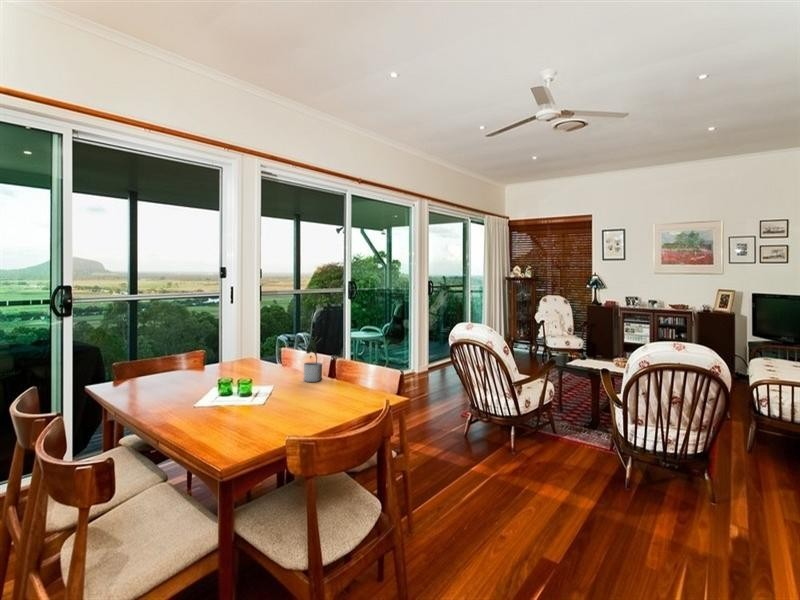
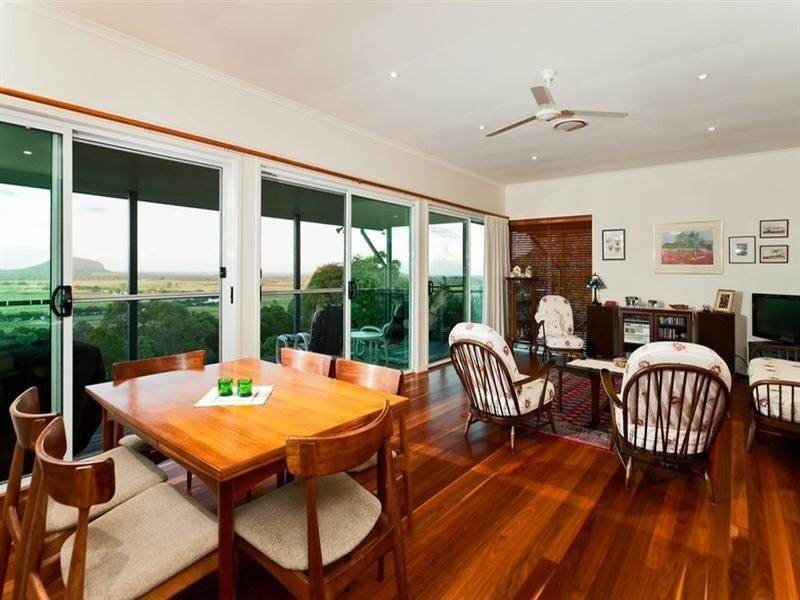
- potted plant (310, 358)
